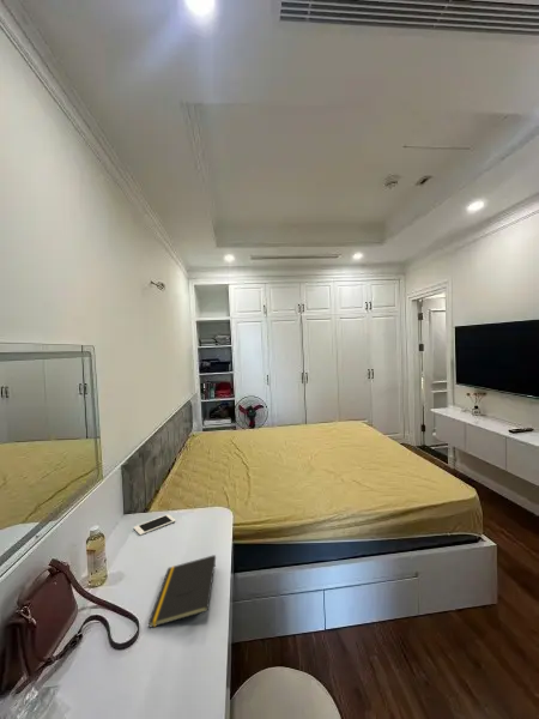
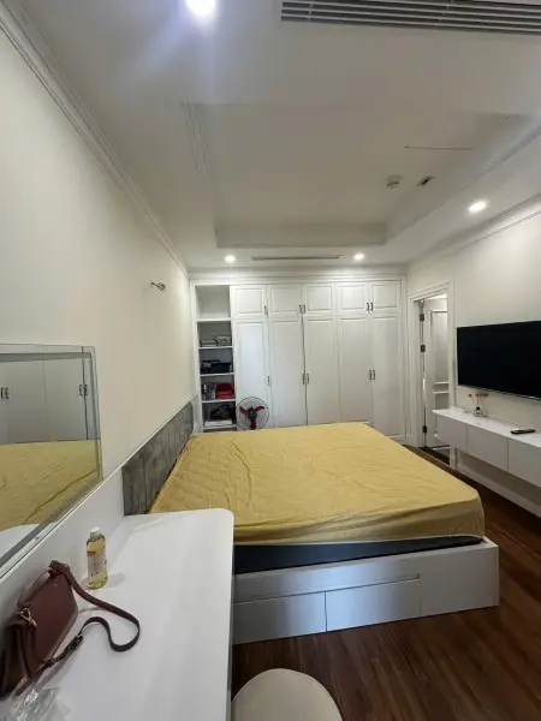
- notepad (186, 587)
- cell phone (155, 524)
